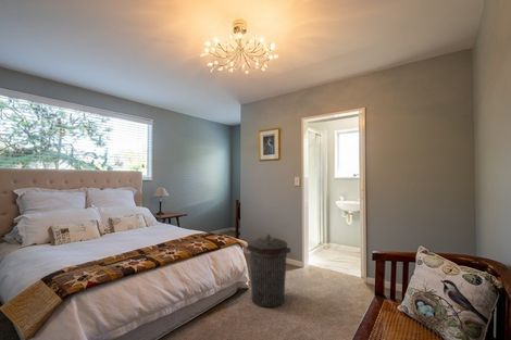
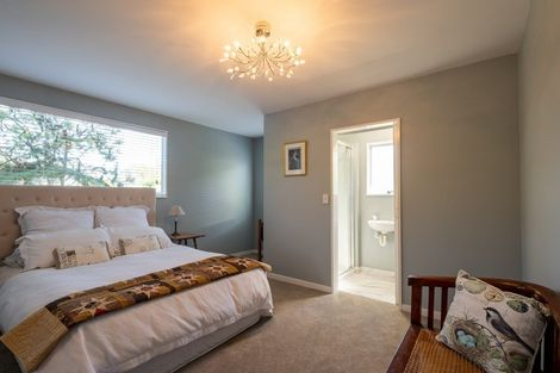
- trash can (267, 266)
